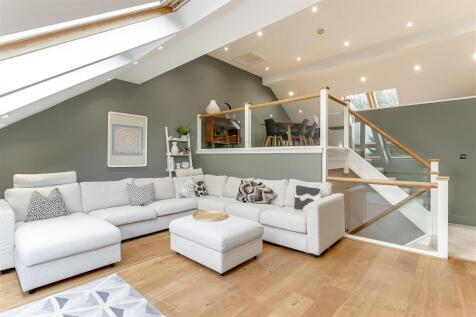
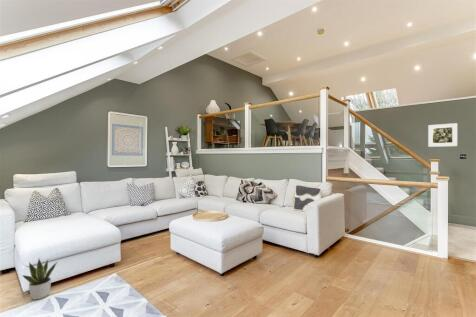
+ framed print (442, 135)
+ potted plant (41, 276)
